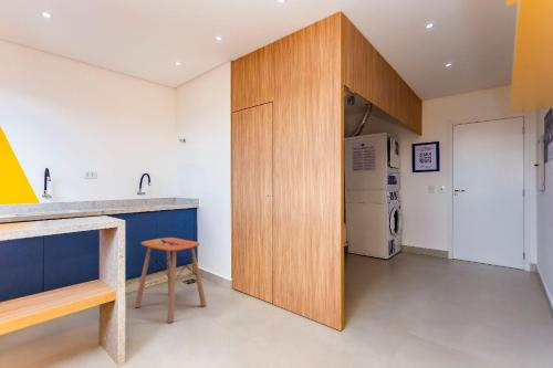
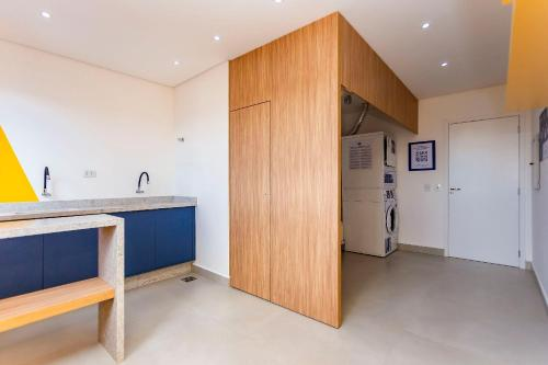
- side table (170, 274)
